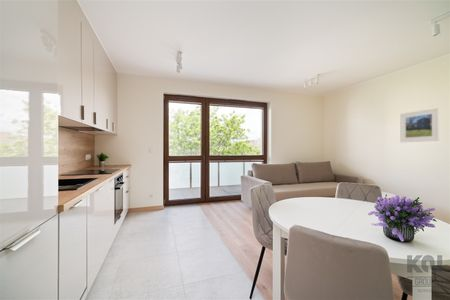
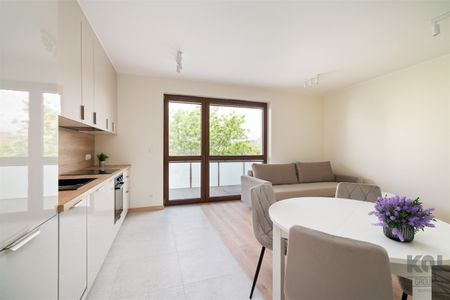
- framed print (418, 126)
